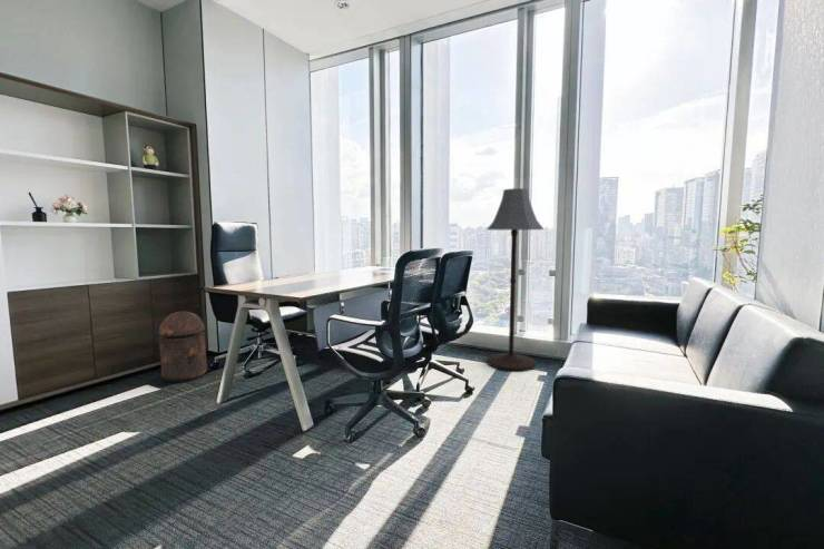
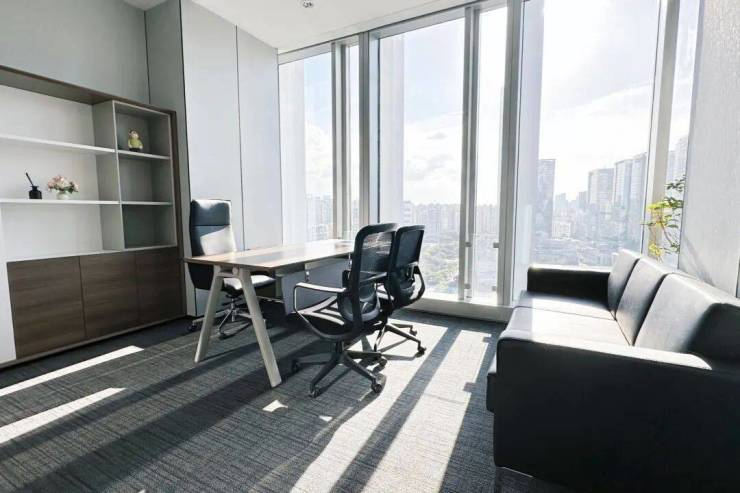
- floor lamp (512, 278)
- trash can (183, 343)
